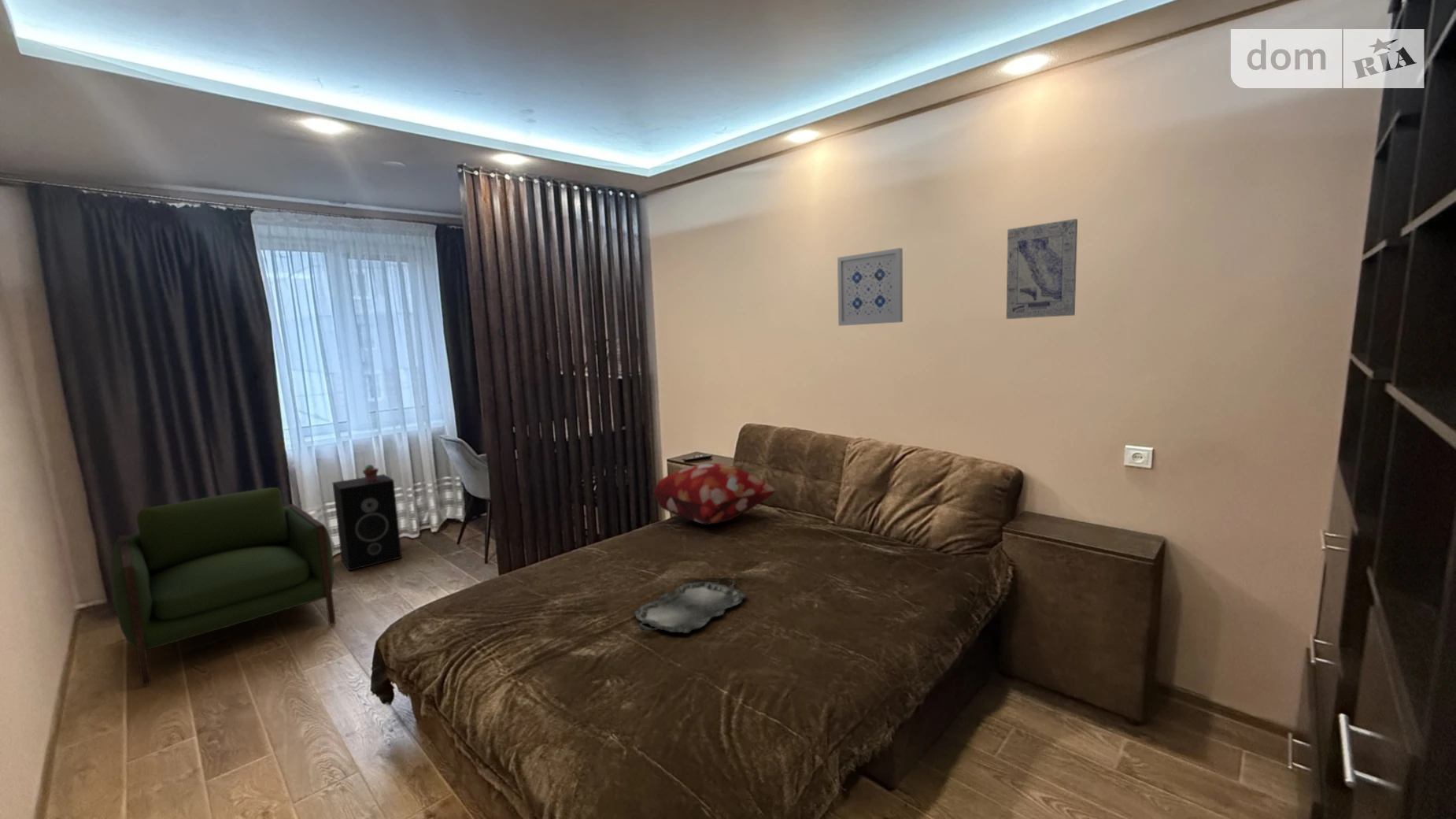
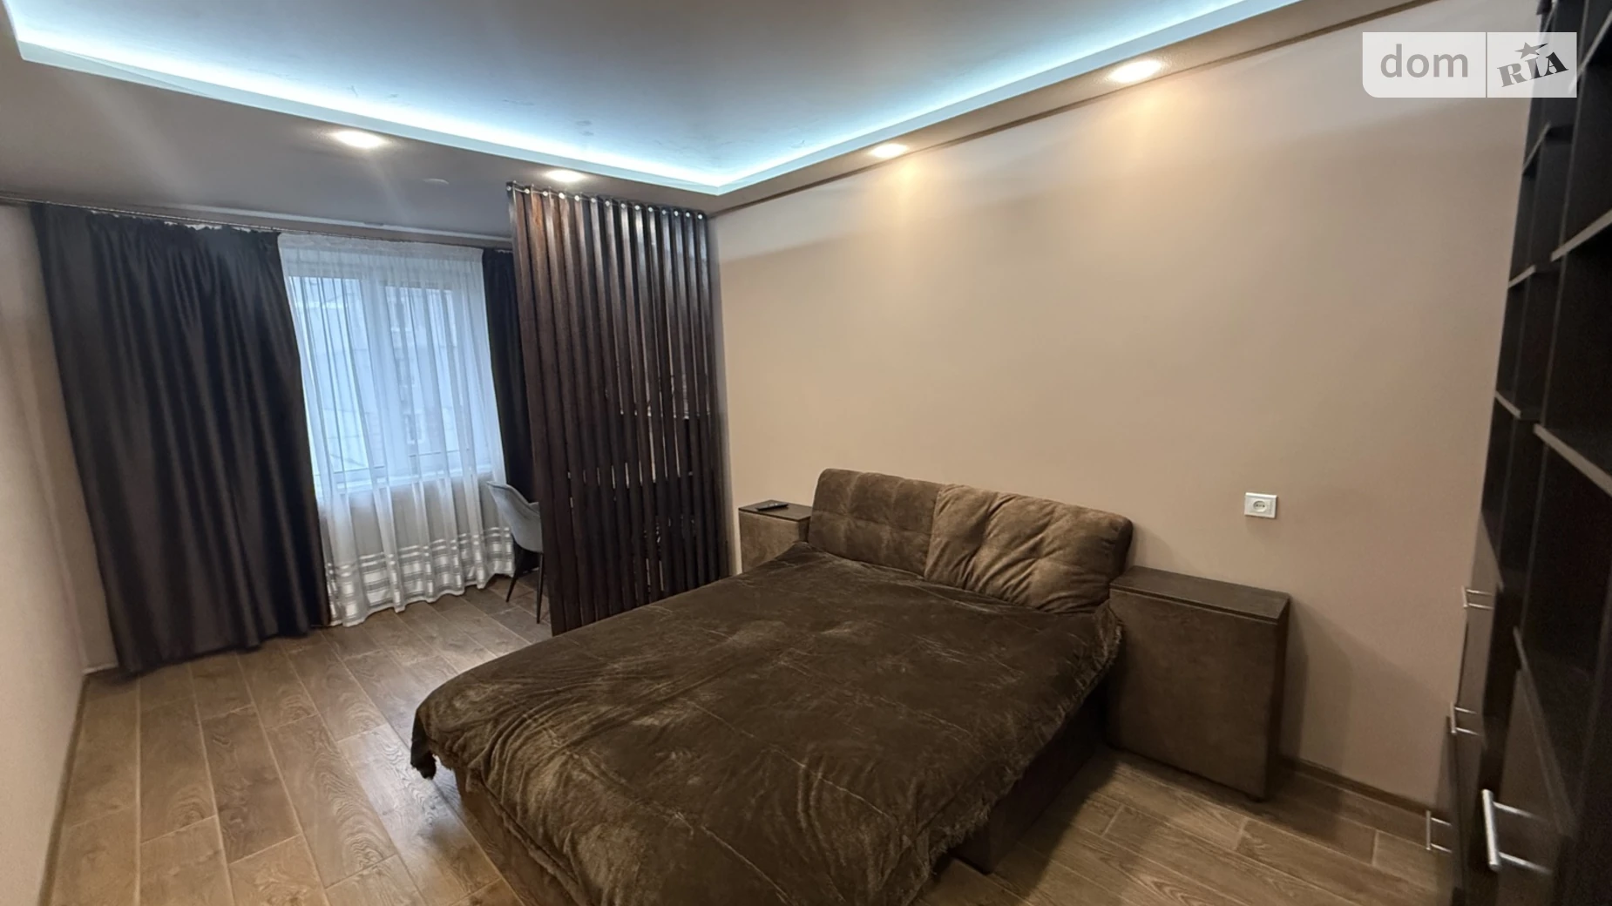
- wall art (1040, 271)
- serving tray (691, 604)
- potted succulent (371, 472)
- wall art (869, 288)
- armchair (228, 566)
- decorative pillow (714, 491)
- speaker (367, 520)
